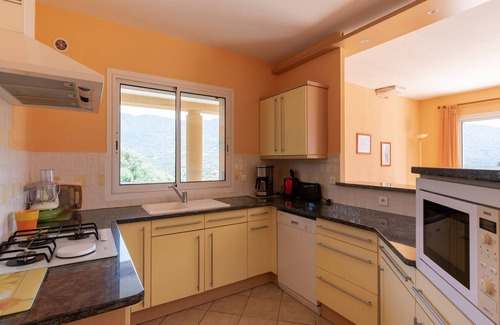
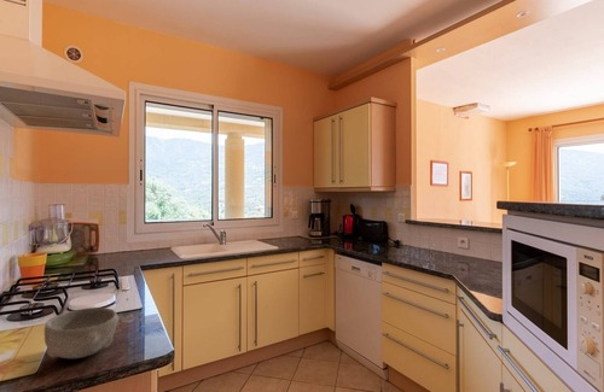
+ bowl (83, 333)
